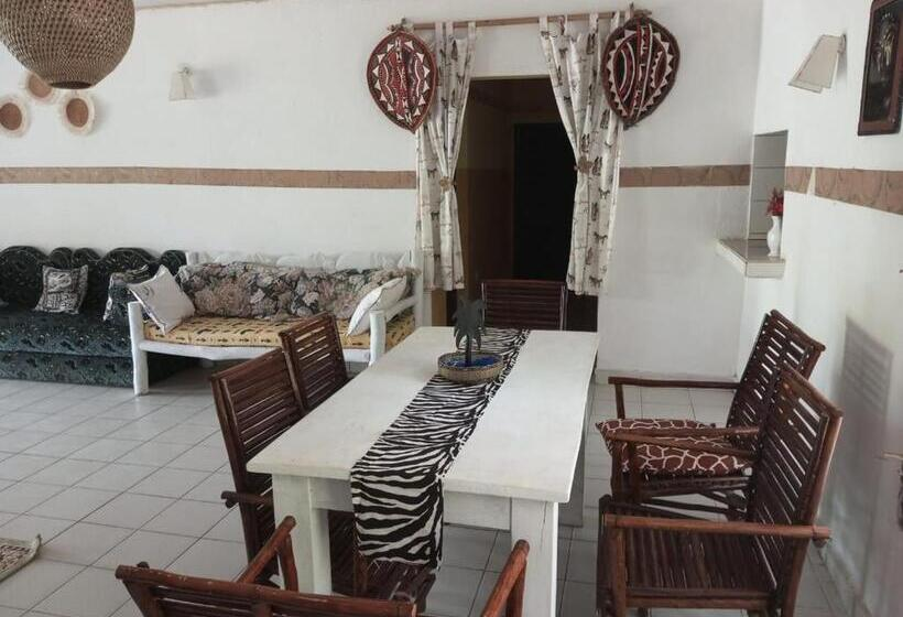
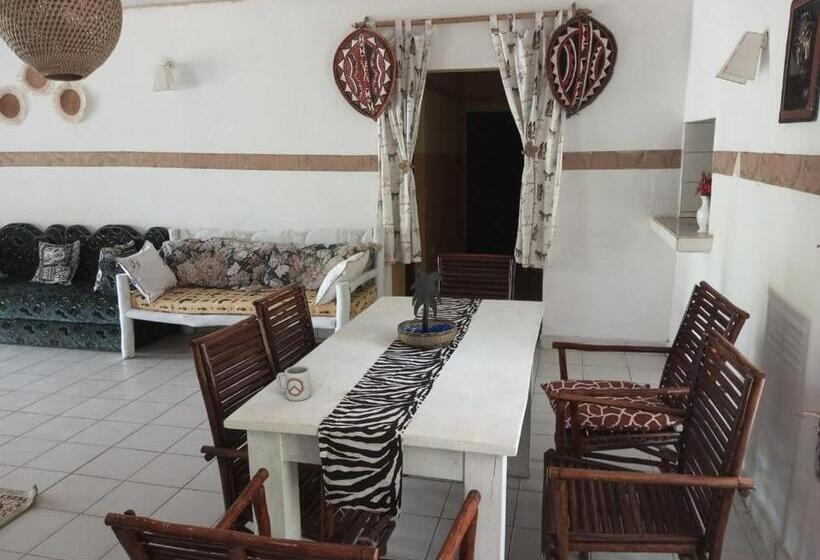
+ cup (293, 383)
